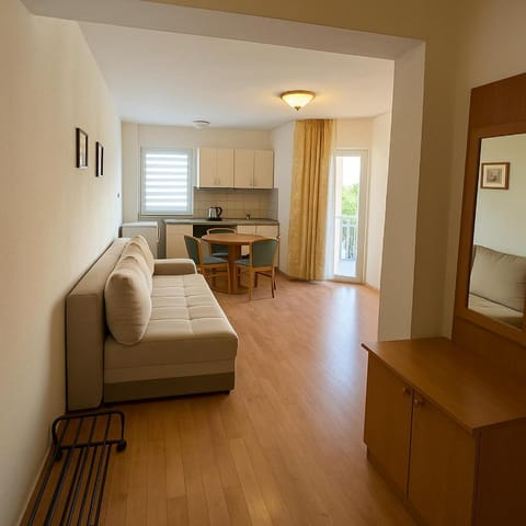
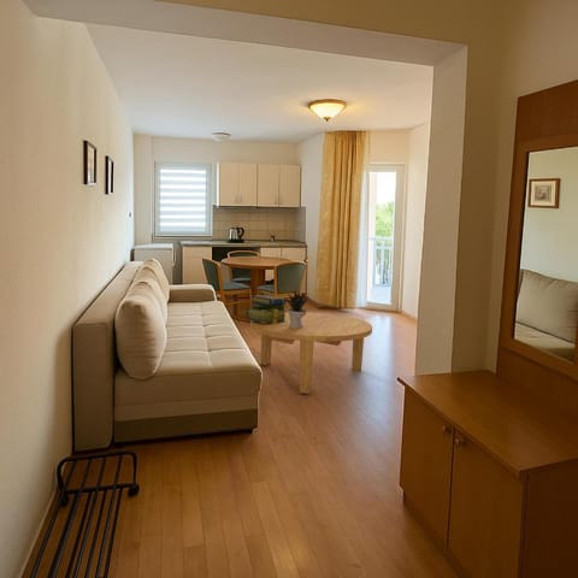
+ potted plant (296, 307)
+ stack of books (266, 307)
+ coffee table (309, 348)
